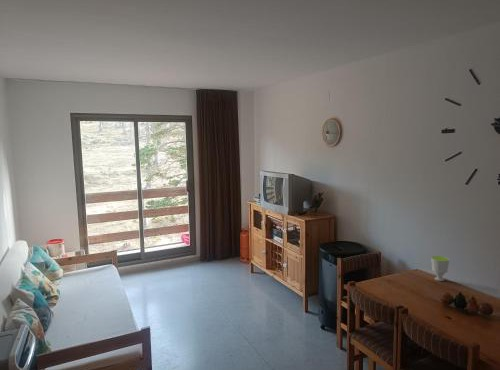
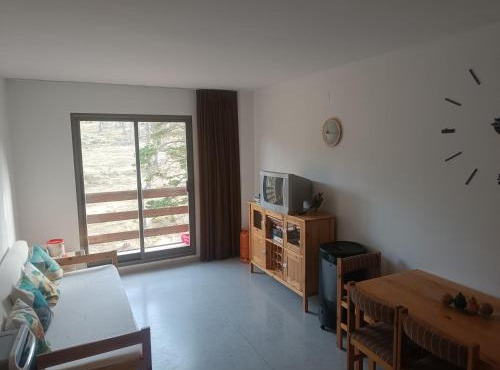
- cup (439, 268)
